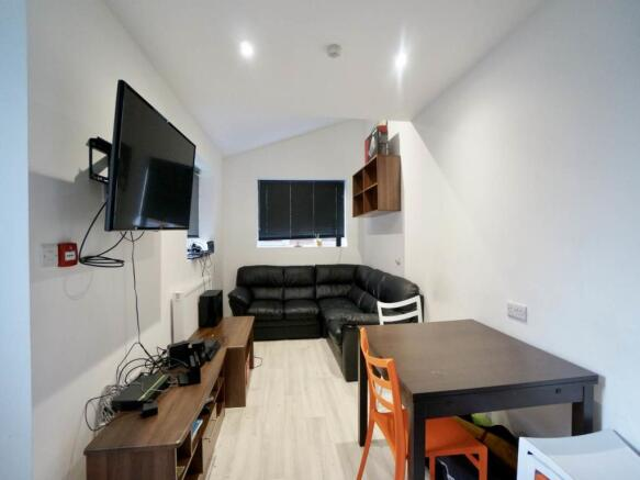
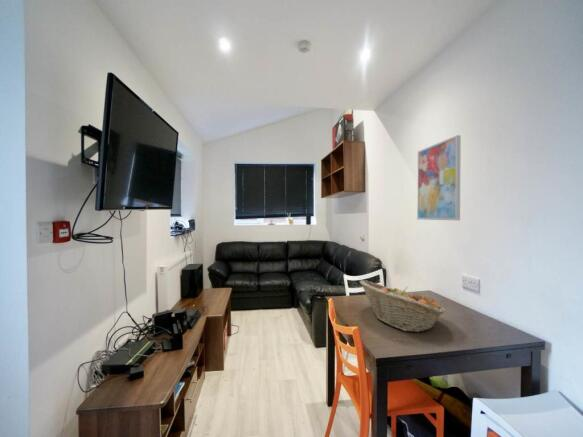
+ wall art (436, 182)
+ fruit basket (398, 301)
